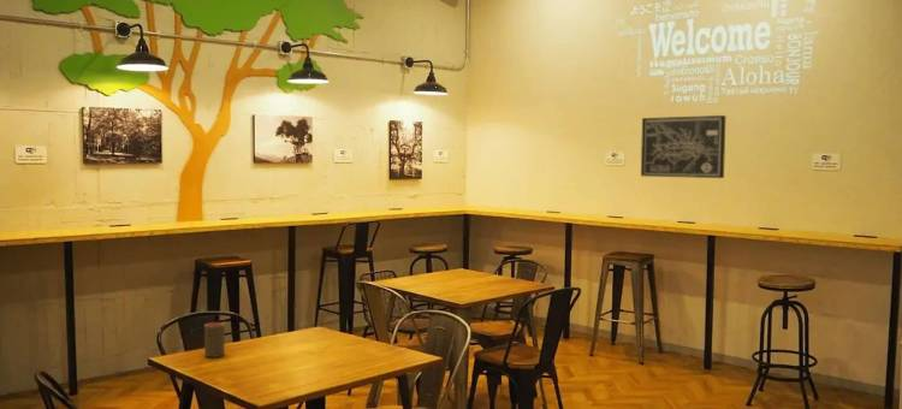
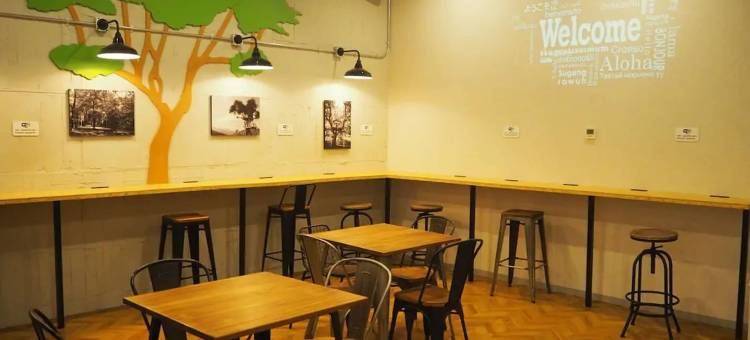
- cup (214, 339)
- wall art (681, 147)
